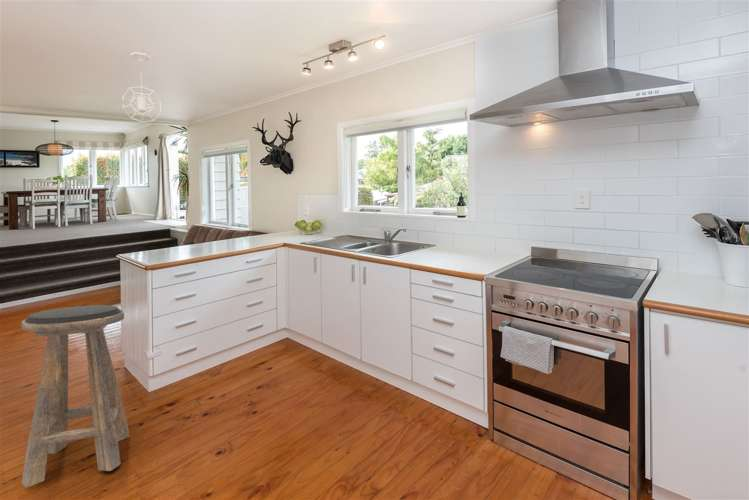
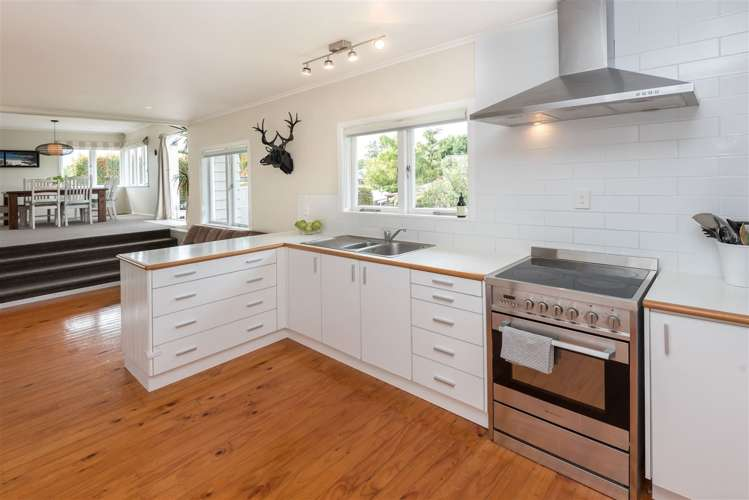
- stool (67, 385)
- pendant light (141, 89)
